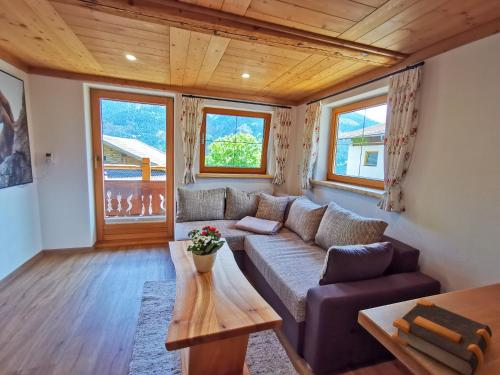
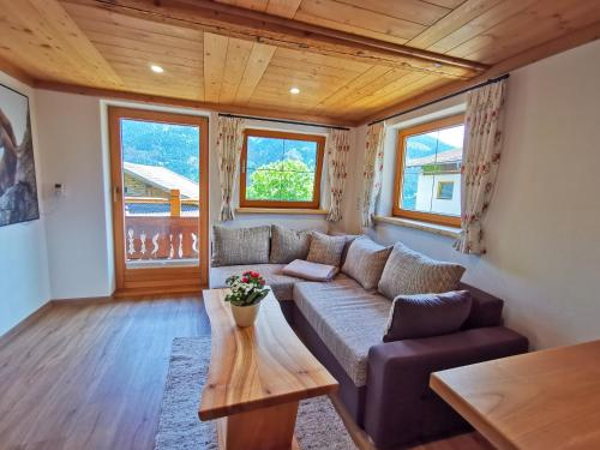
- bible (444, 330)
